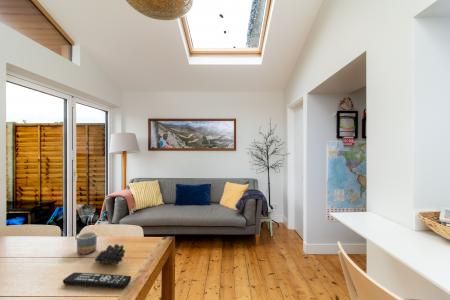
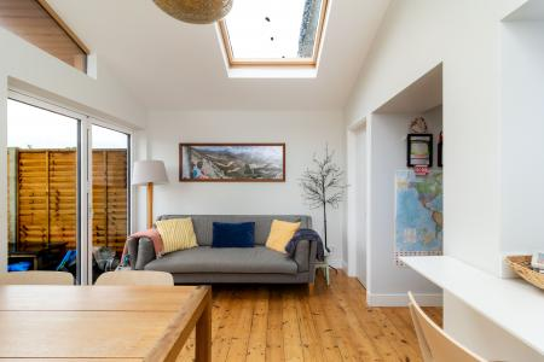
- remote control (97, 280)
- mug (84, 242)
- fruit (111, 252)
